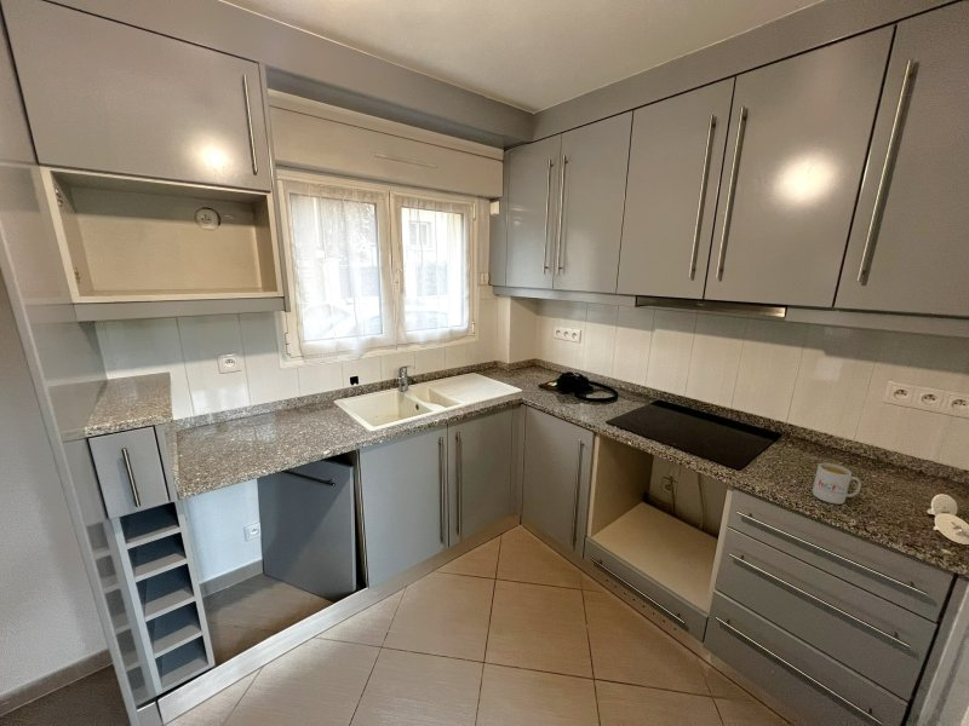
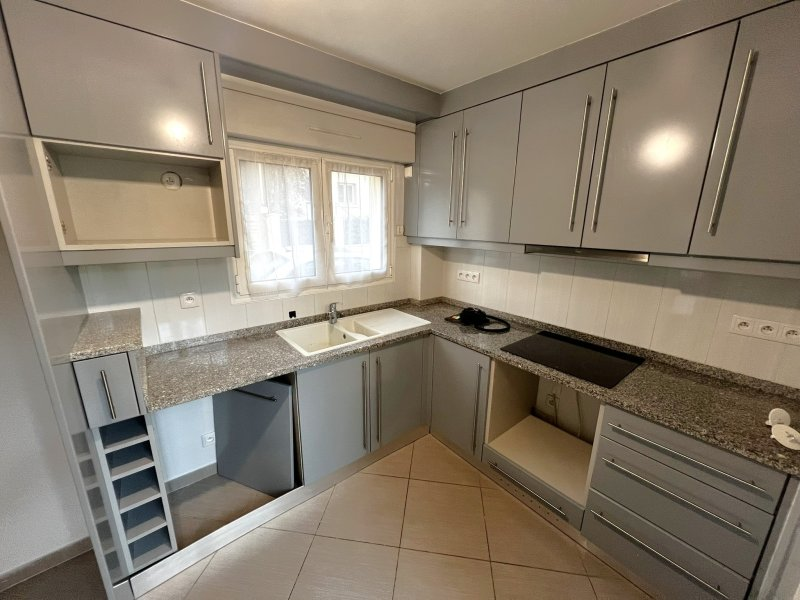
- mug (837, 484)
